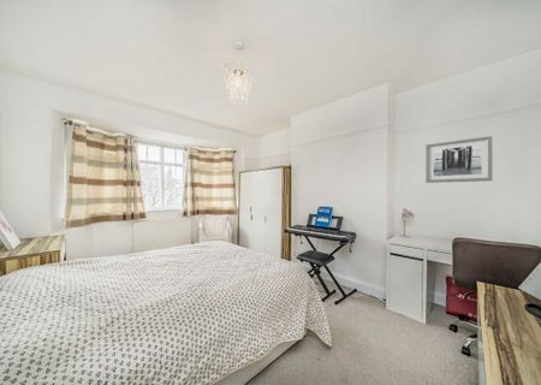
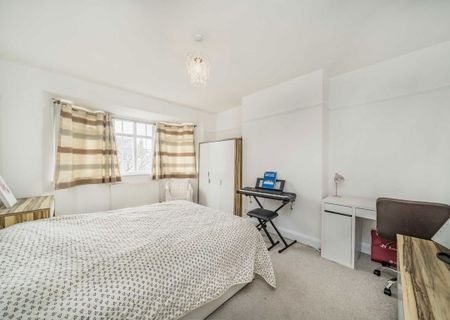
- wall art (456, 161)
